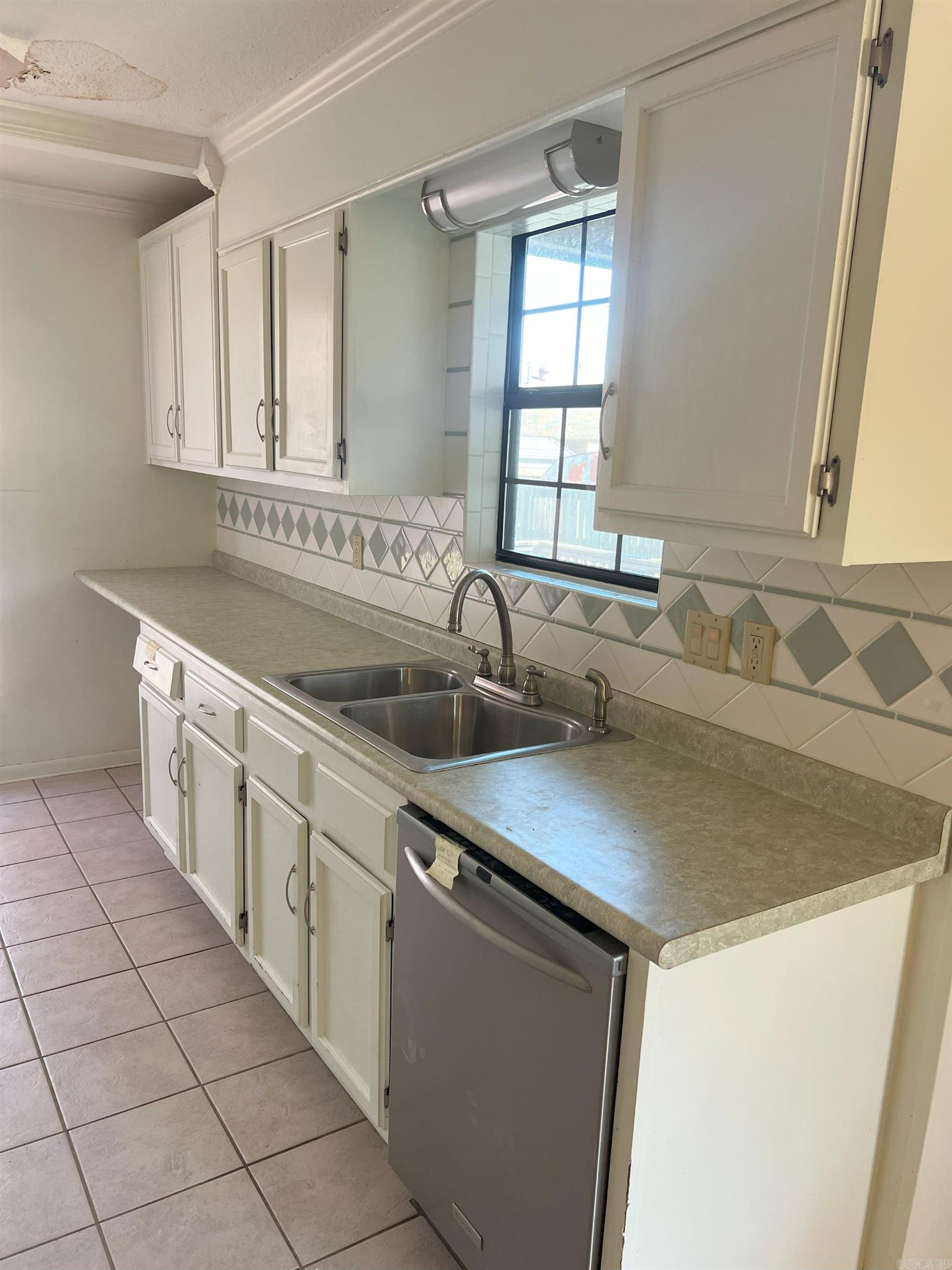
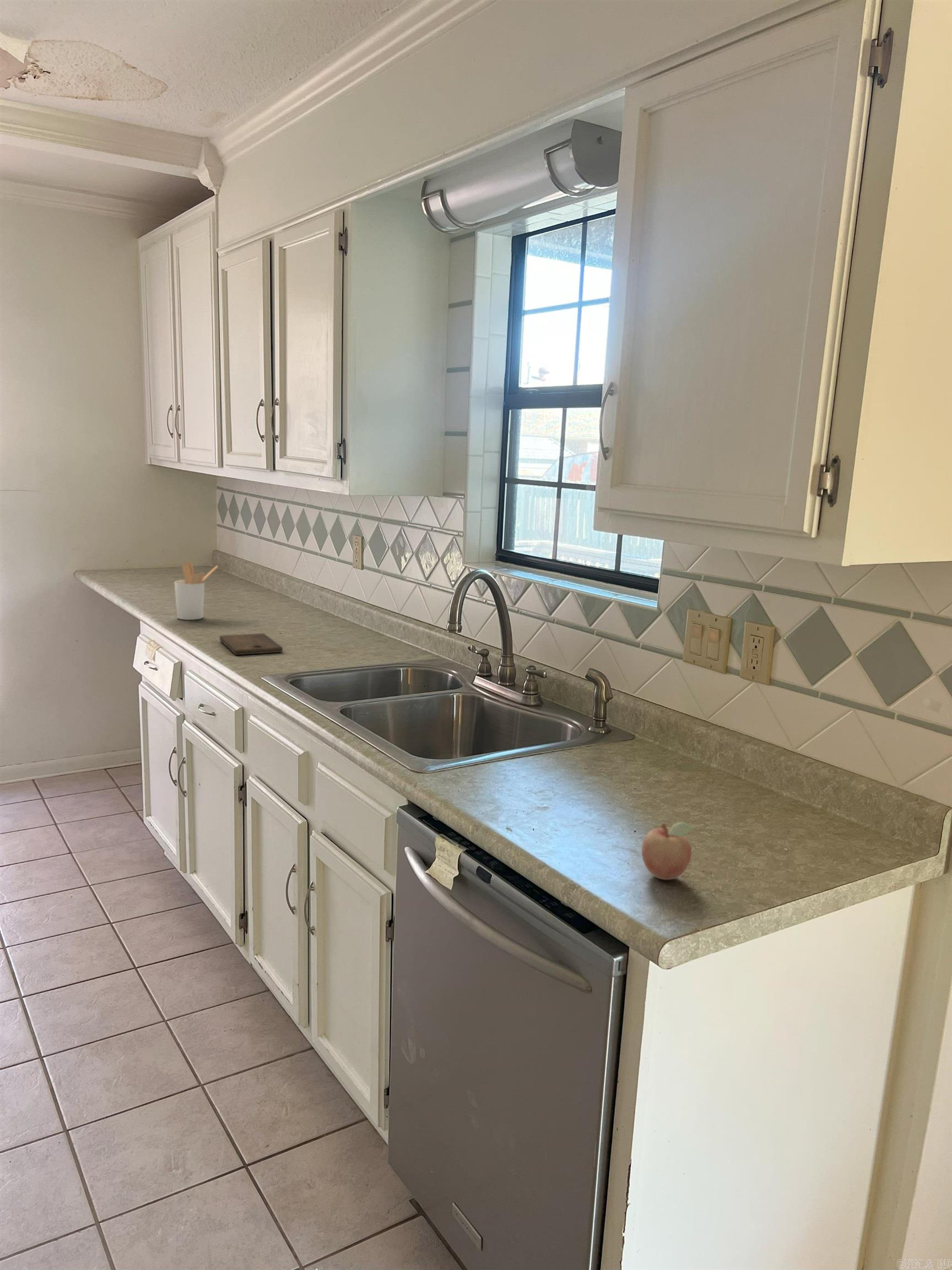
+ utensil holder (197, 590)
+ cutting board (250, 643)
+ fruit (667, 849)
